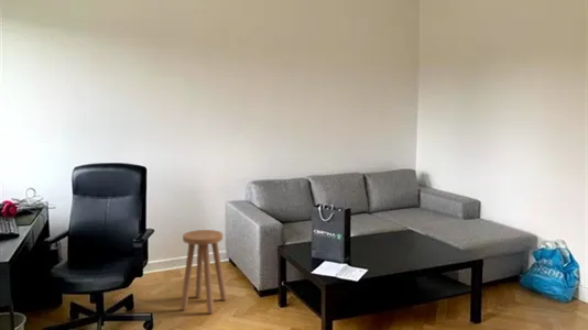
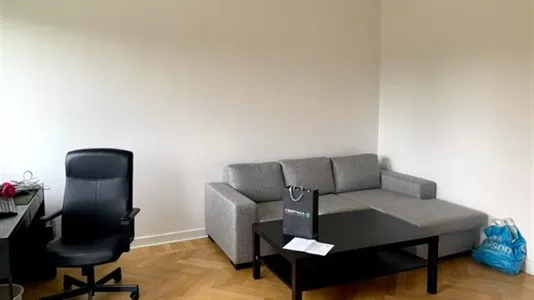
- stool (204, 270)
